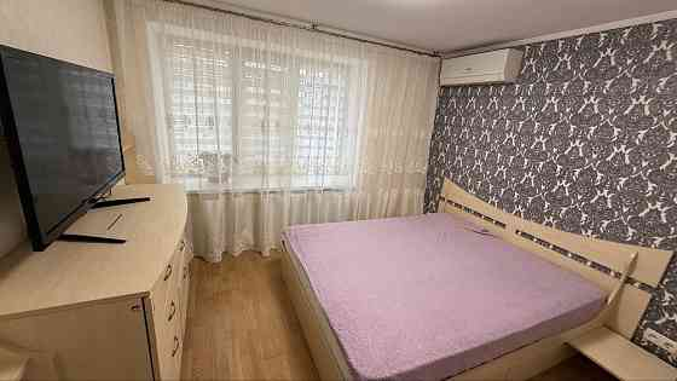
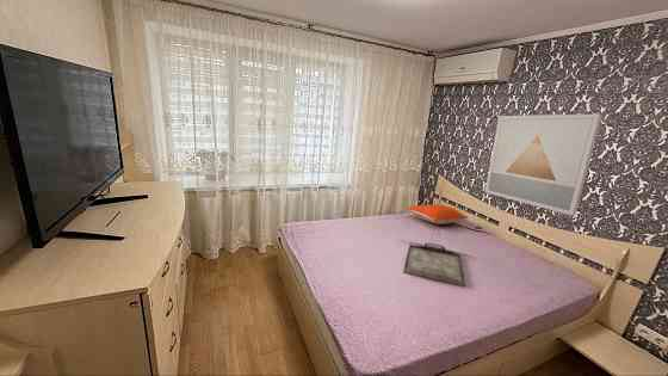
+ wall art (533, 160)
+ serving tray (433, 259)
+ pillow (435, 212)
